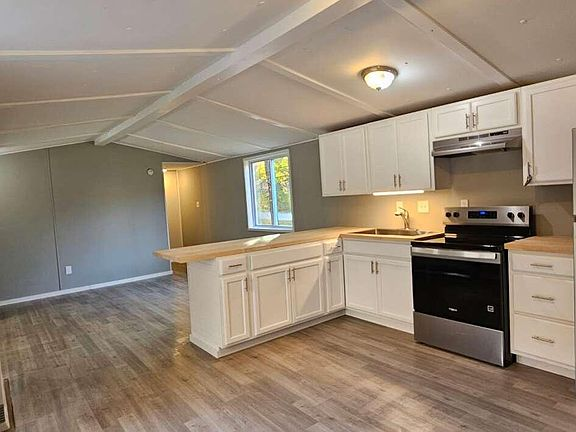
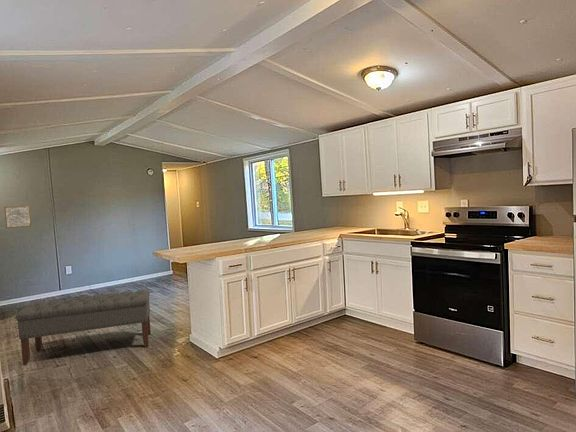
+ bench (90, 323)
+ wall art (18, 216)
